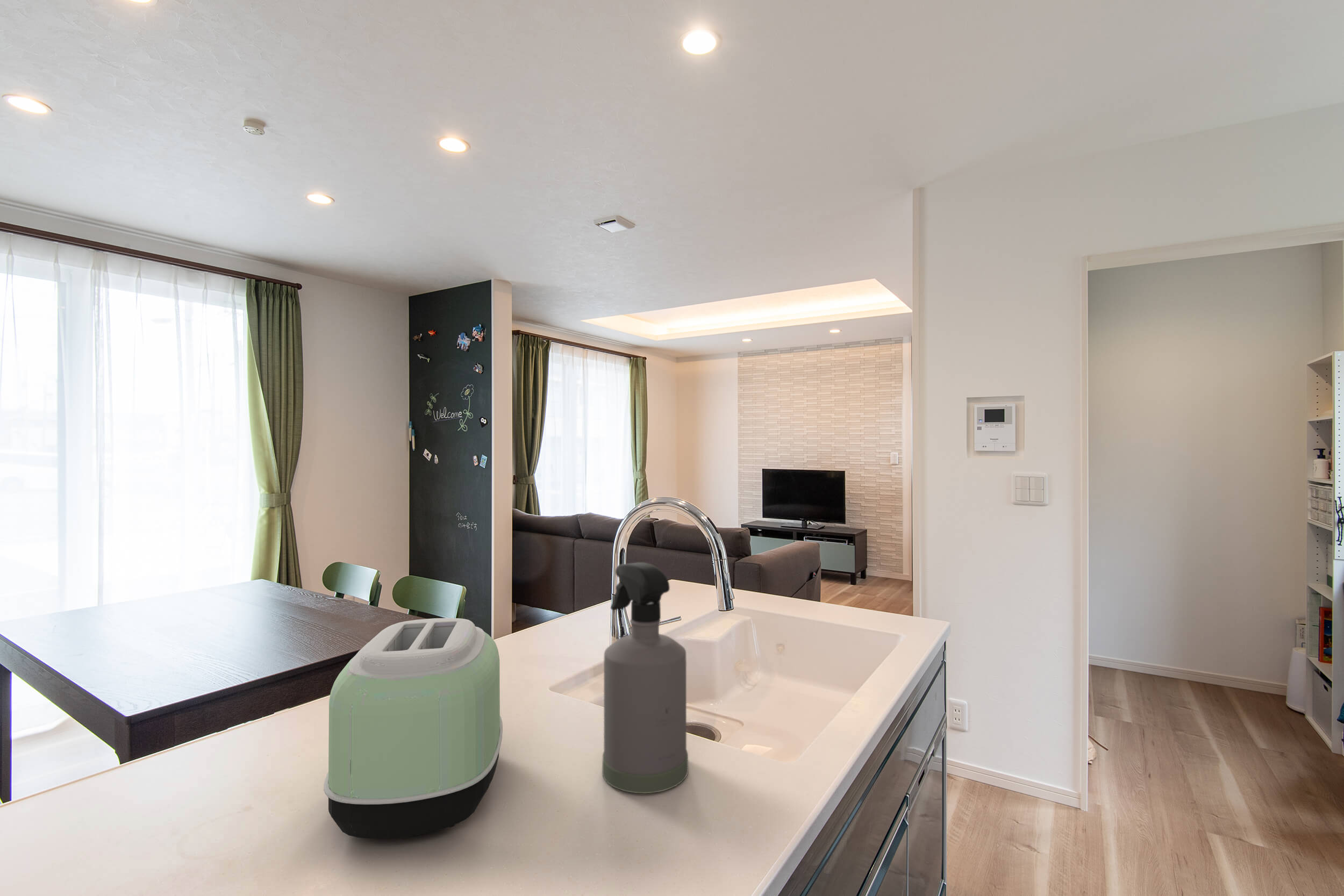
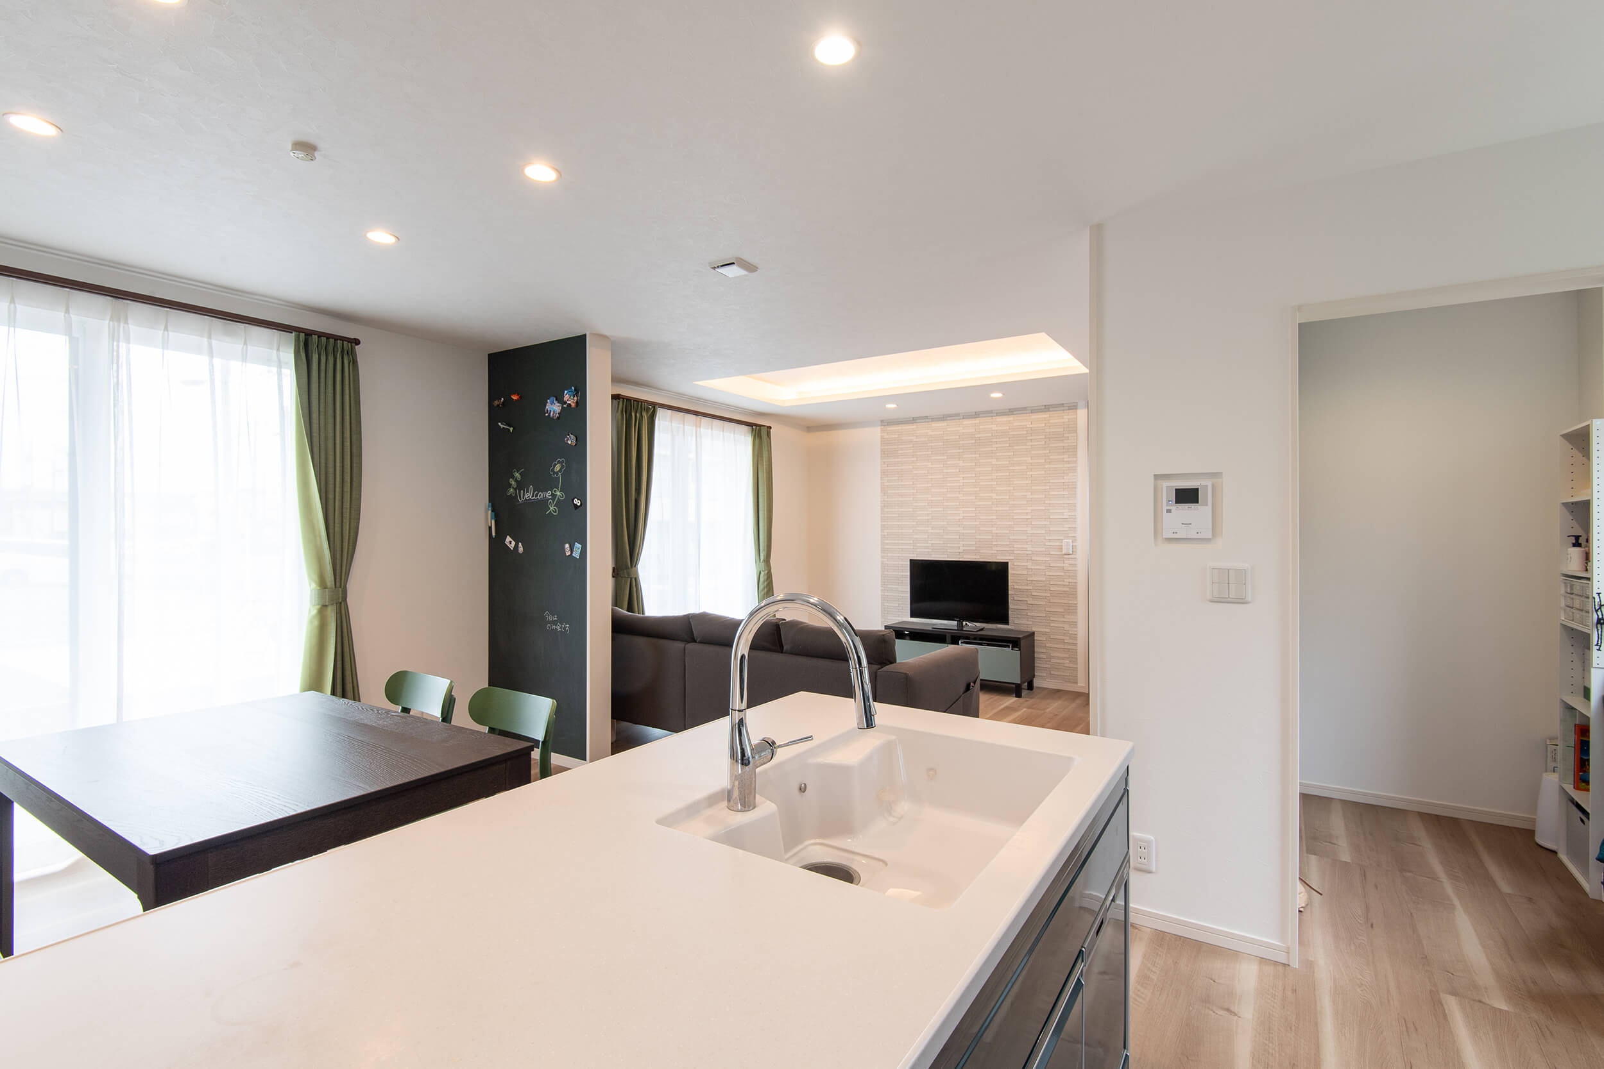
- spray bottle (641, 665)
- toaster (424, 708)
